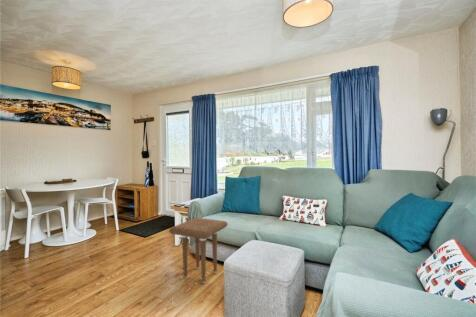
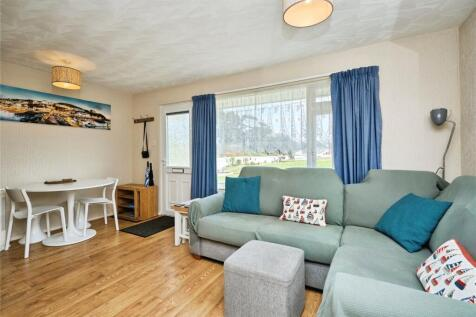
- side table (200, 248)
